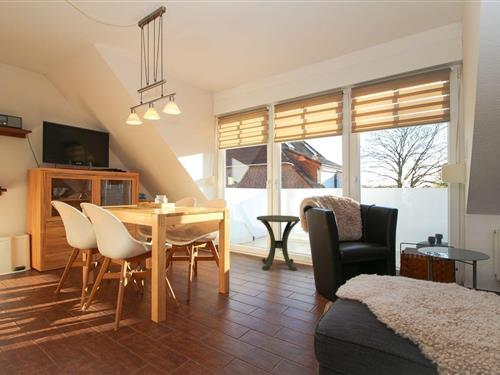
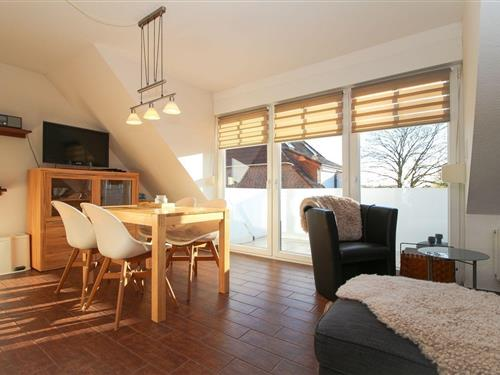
- side table (278, 241)
